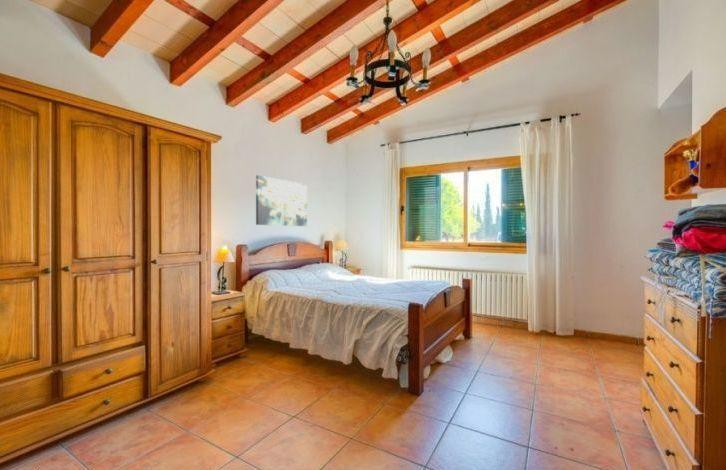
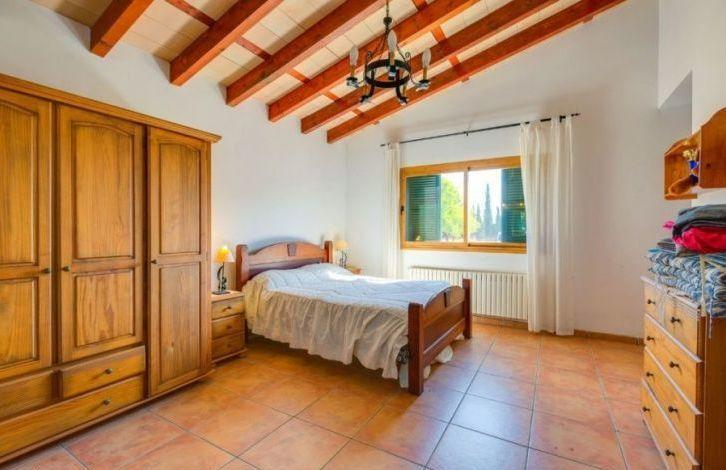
- wall art (283, 203)
